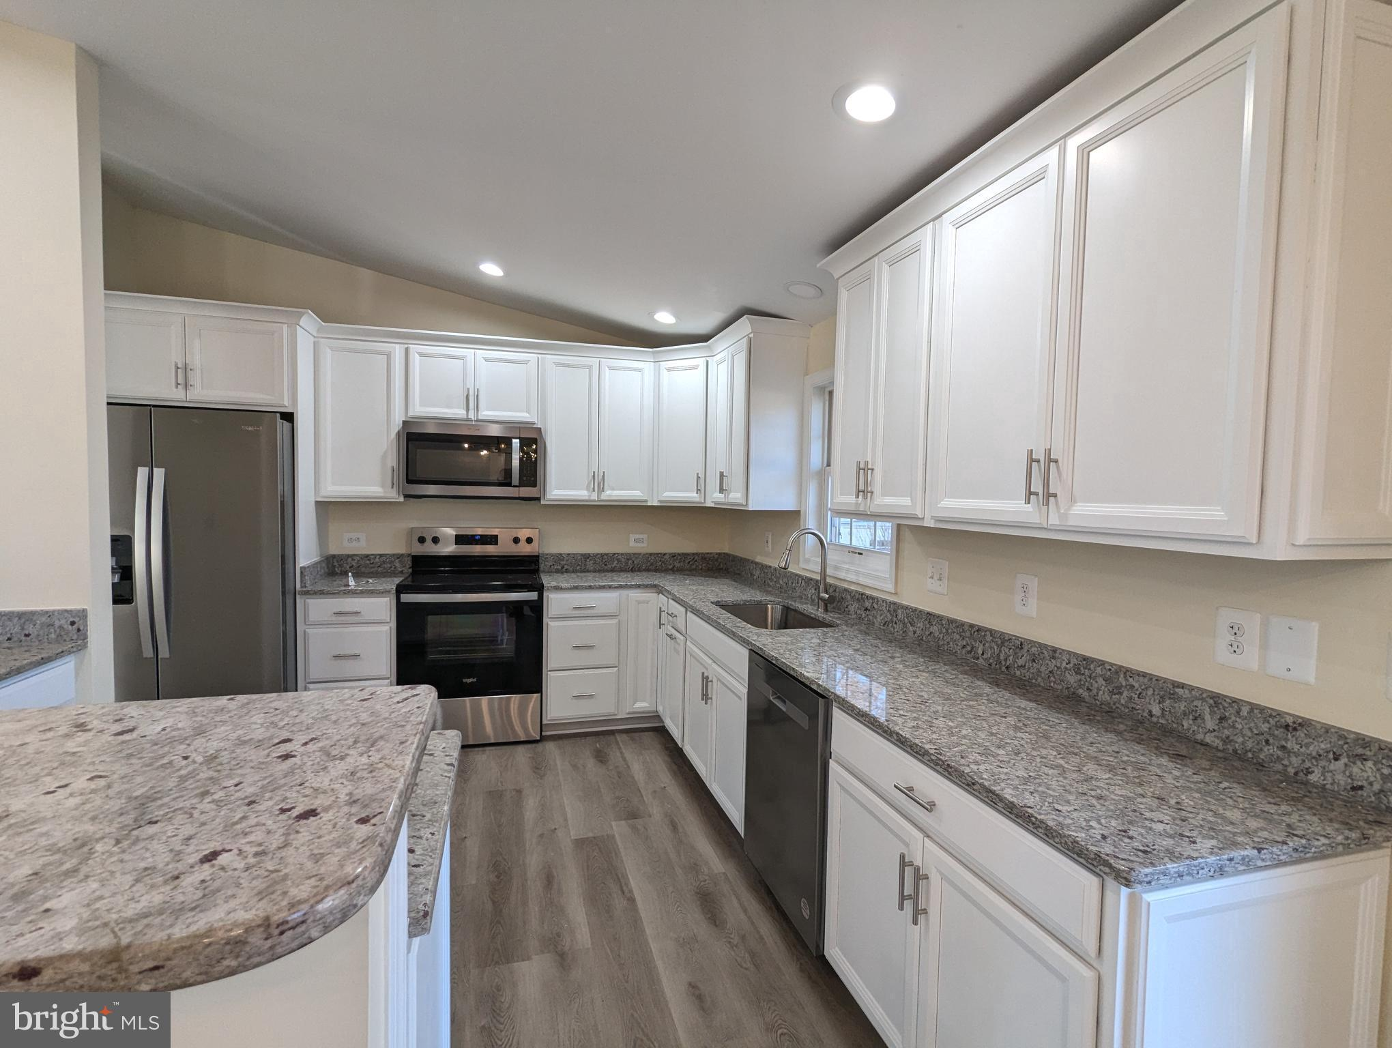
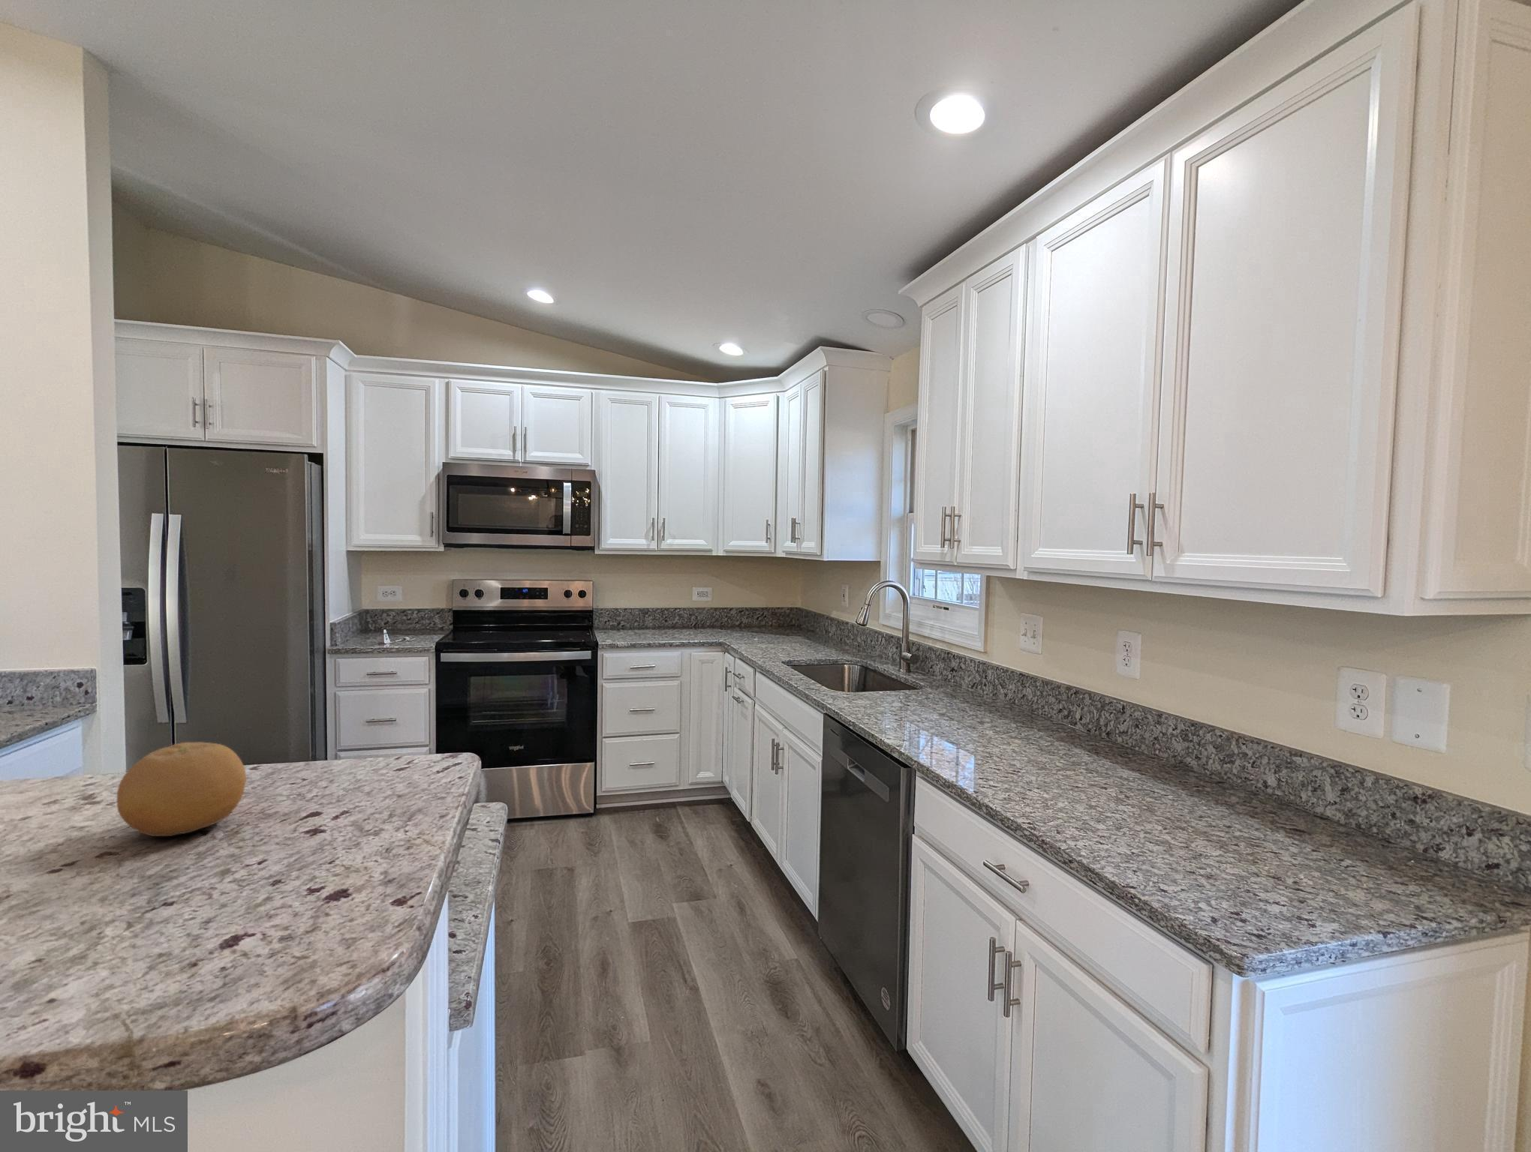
+ fruit (184, 787)
